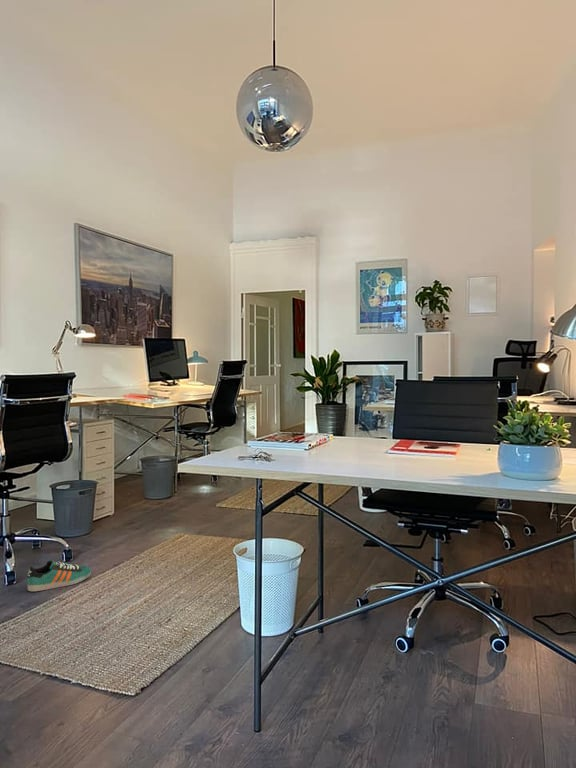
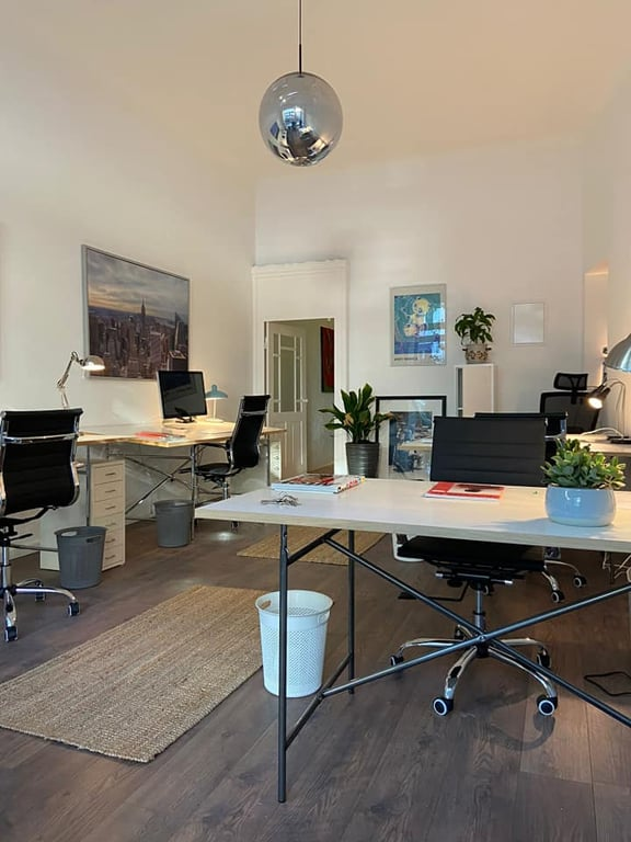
- sneaker (60, 571)
